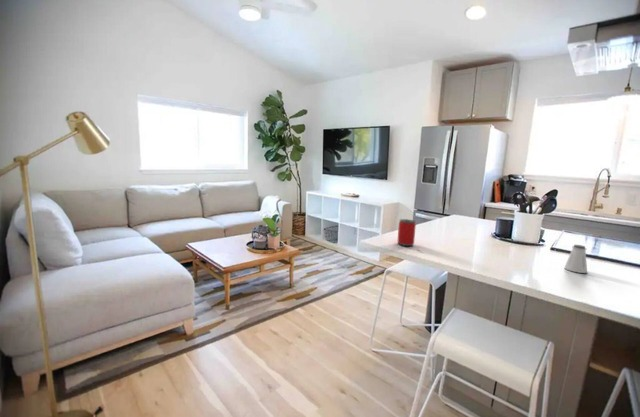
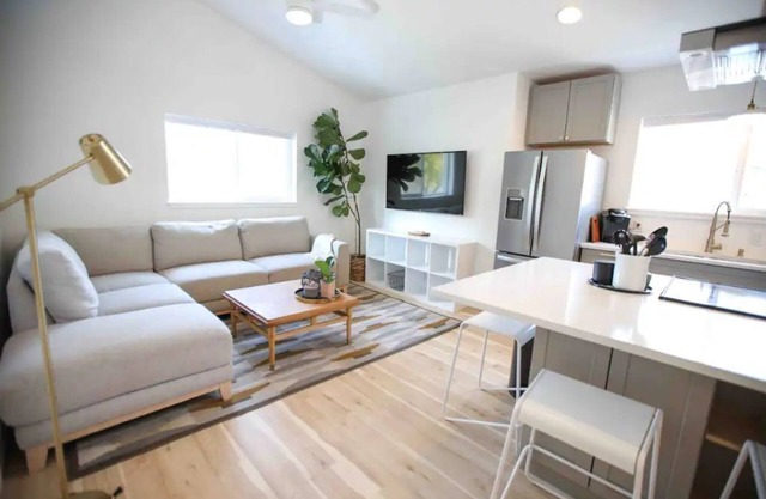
- beverage can (406, 232)
- saltshaker (577, 257)
